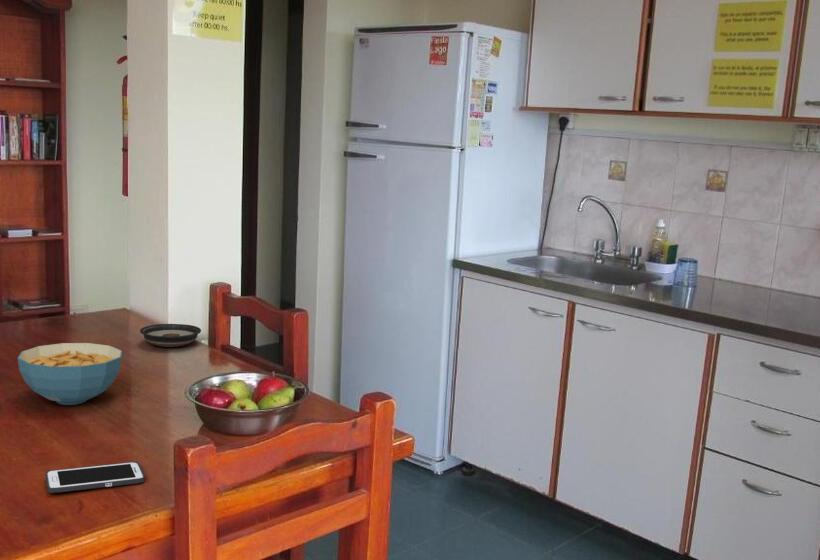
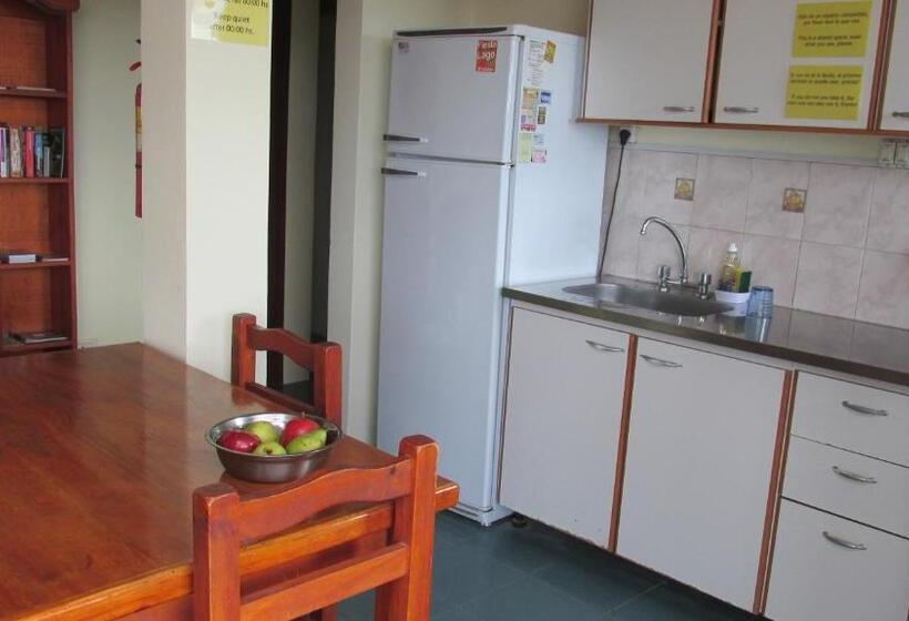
- saucer (170, 336)
- cell phone (95, 477)
- cereal bowl (71, 377)
